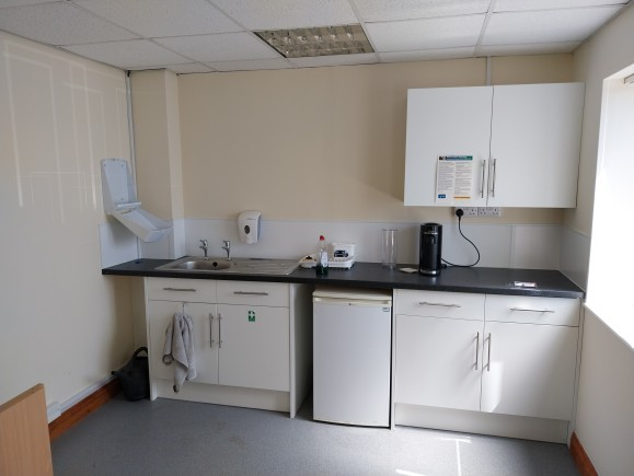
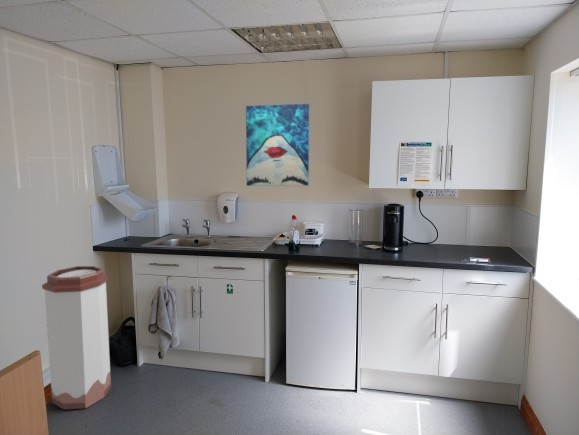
+ trash can (79, 334)
+ wall art (277, 145)
